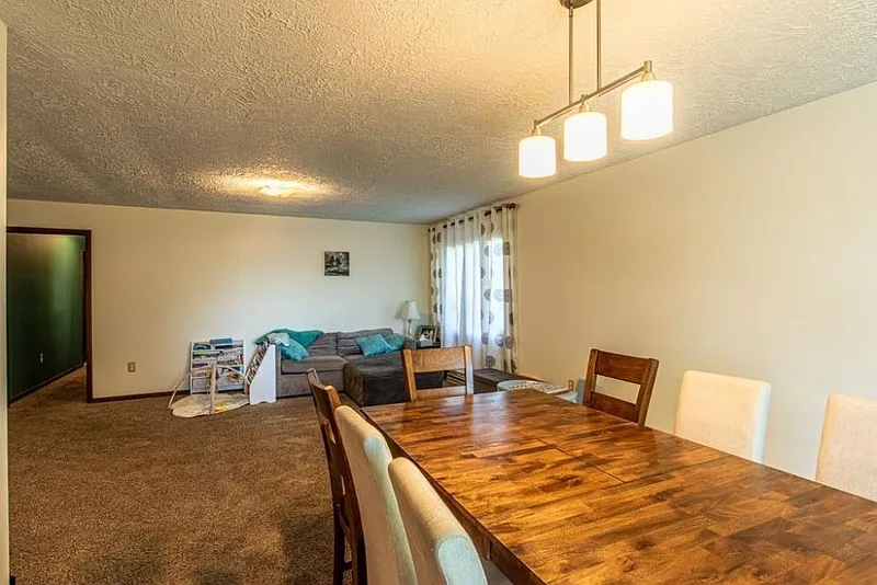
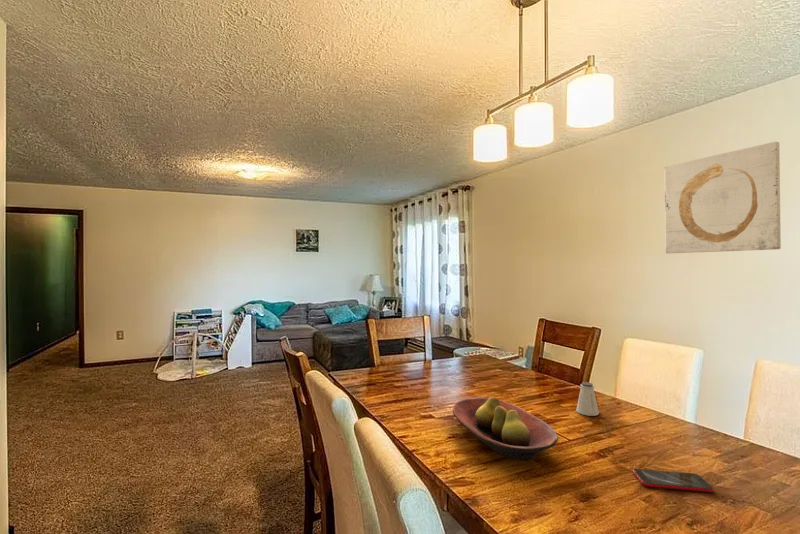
+ wall art (716, 203)
+ saltshaker (587, 397)
+ smartphone (671, 479)
+ fruit bowl (500, 421)
